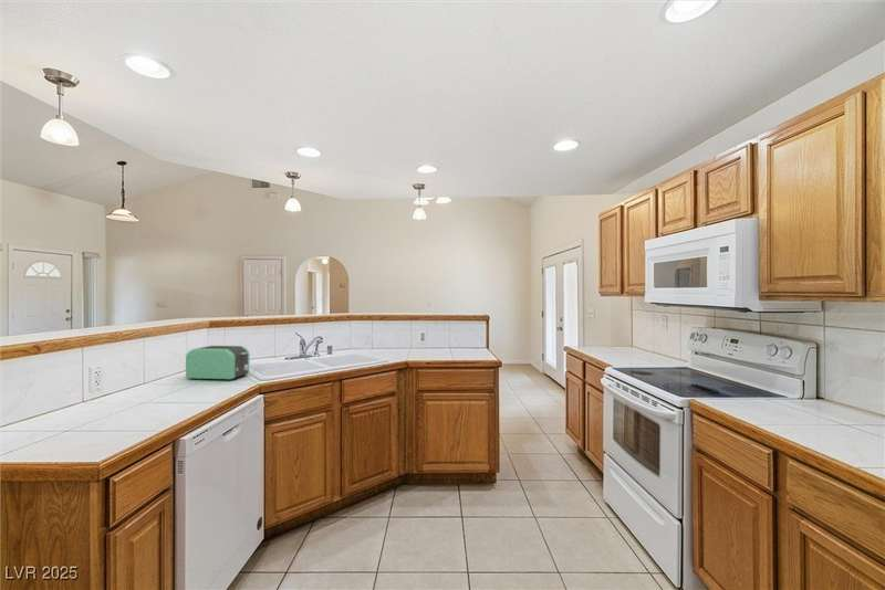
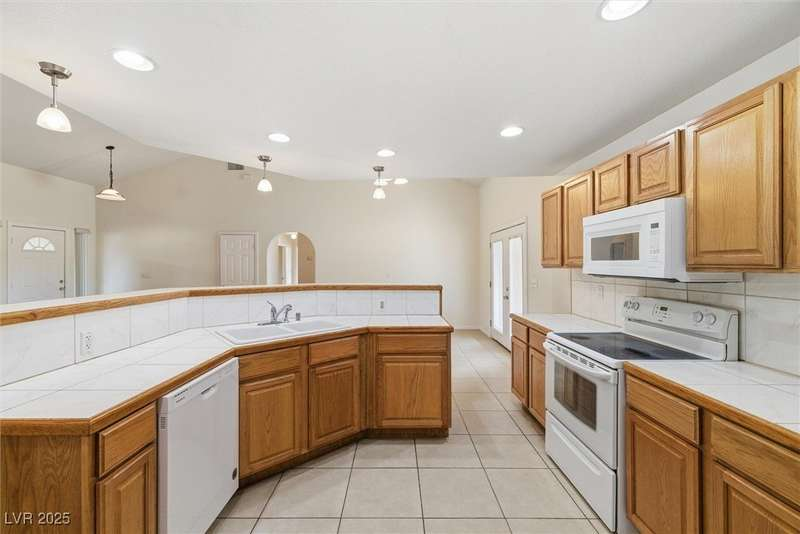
- toaster (218, 361)
